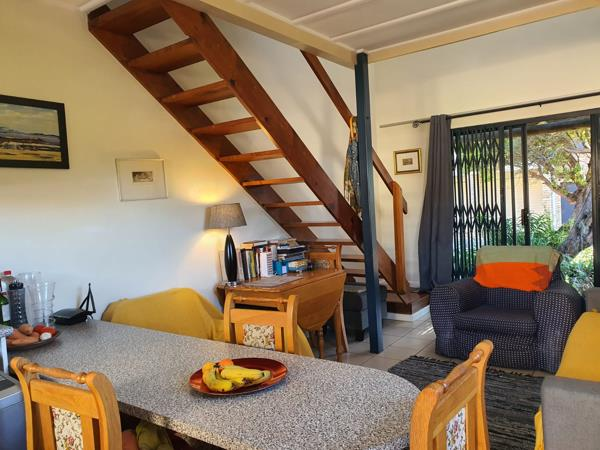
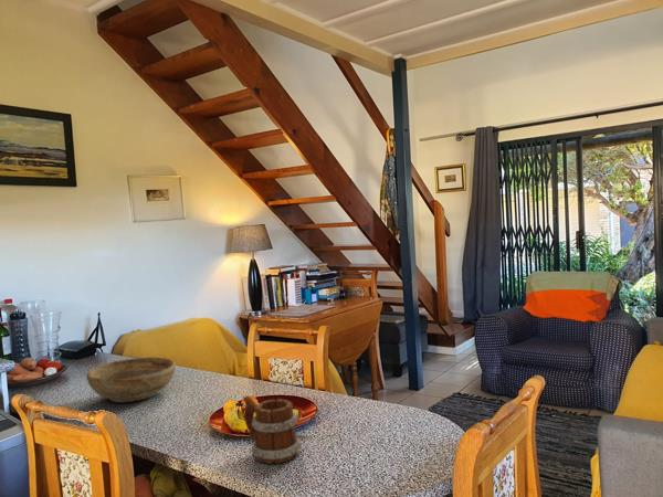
+ mug (269, 426)
+ bowl (133, 381)
